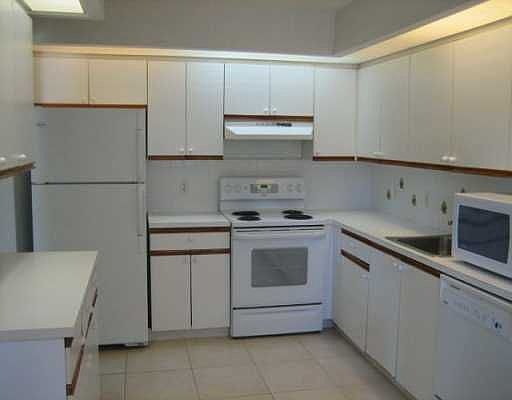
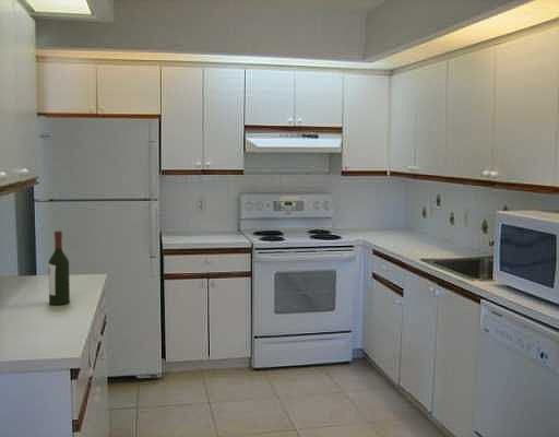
+ wine bottle (58, 267)
